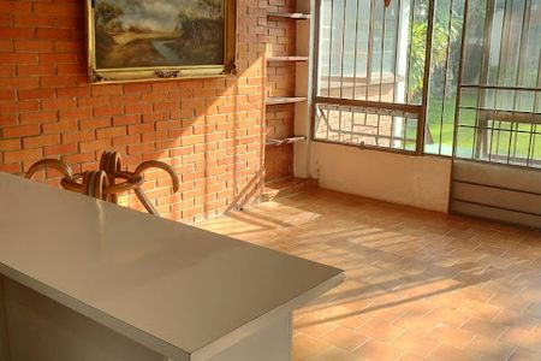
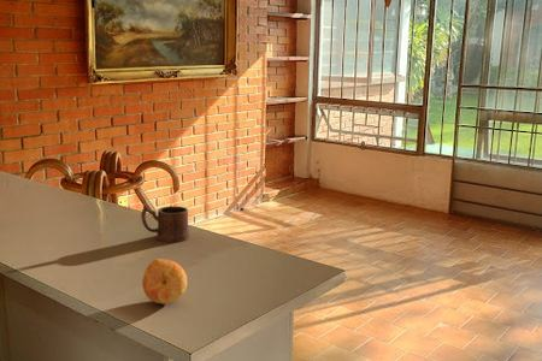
+ fruit (165, 280)
+ mug (165, 220)
